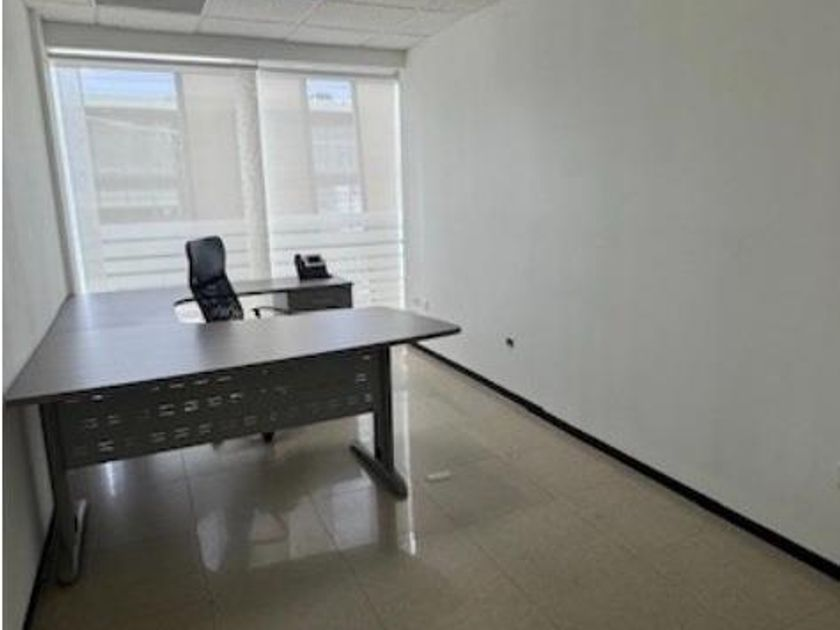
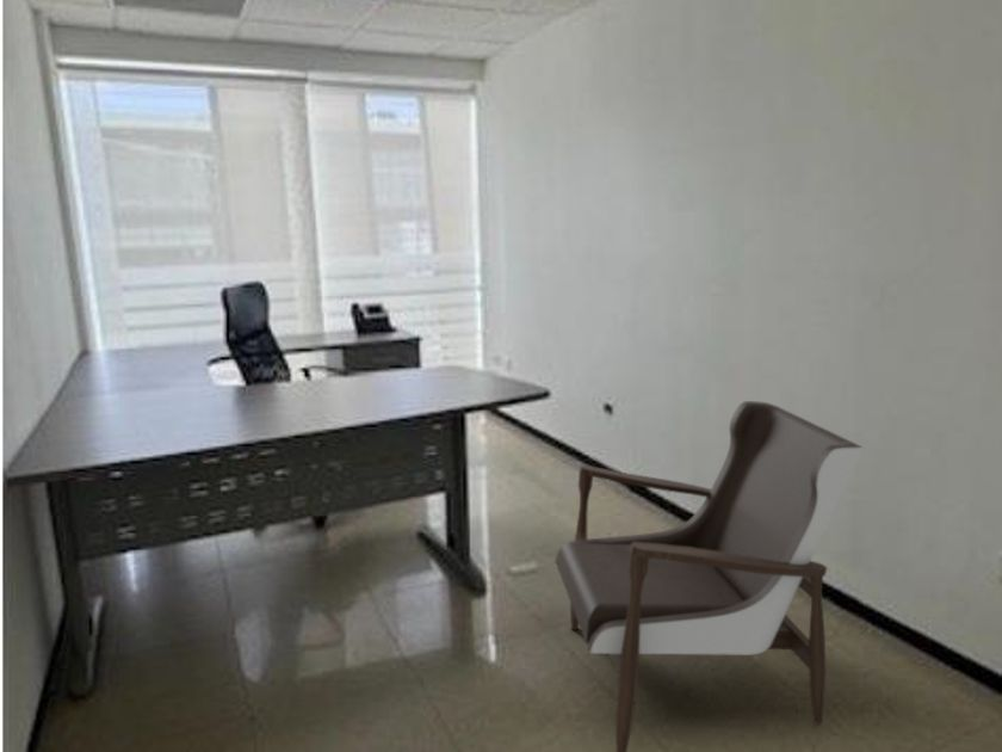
+ armchair (693, 555)
